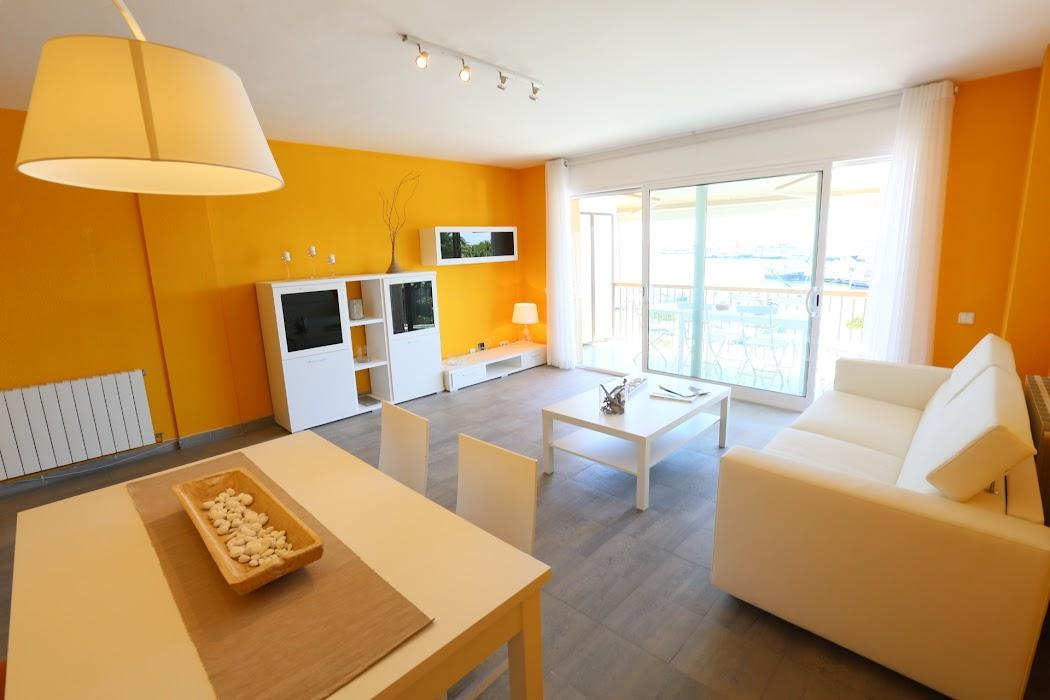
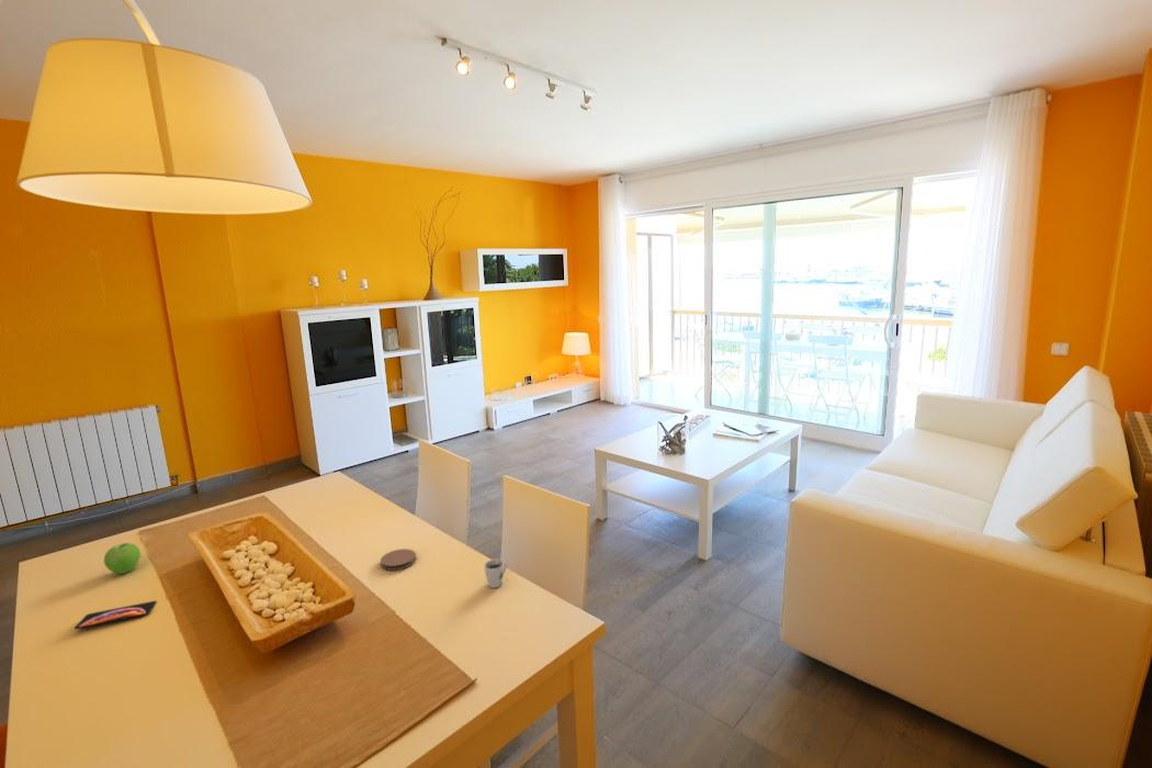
+ smartphone (116, 613)
+ coaster (398, 558)
+ fruit (123, 558)
+ cup (496, 565)
